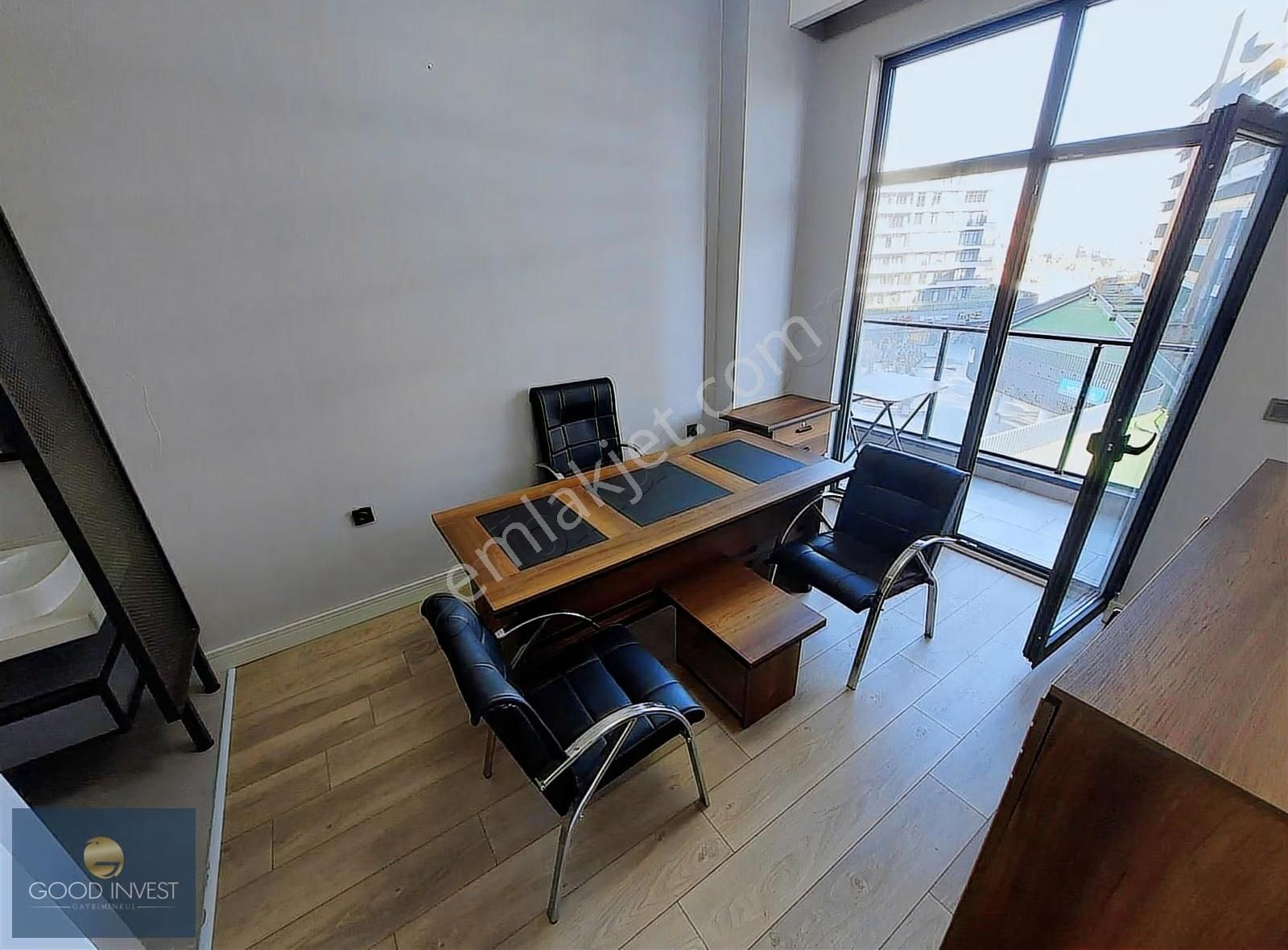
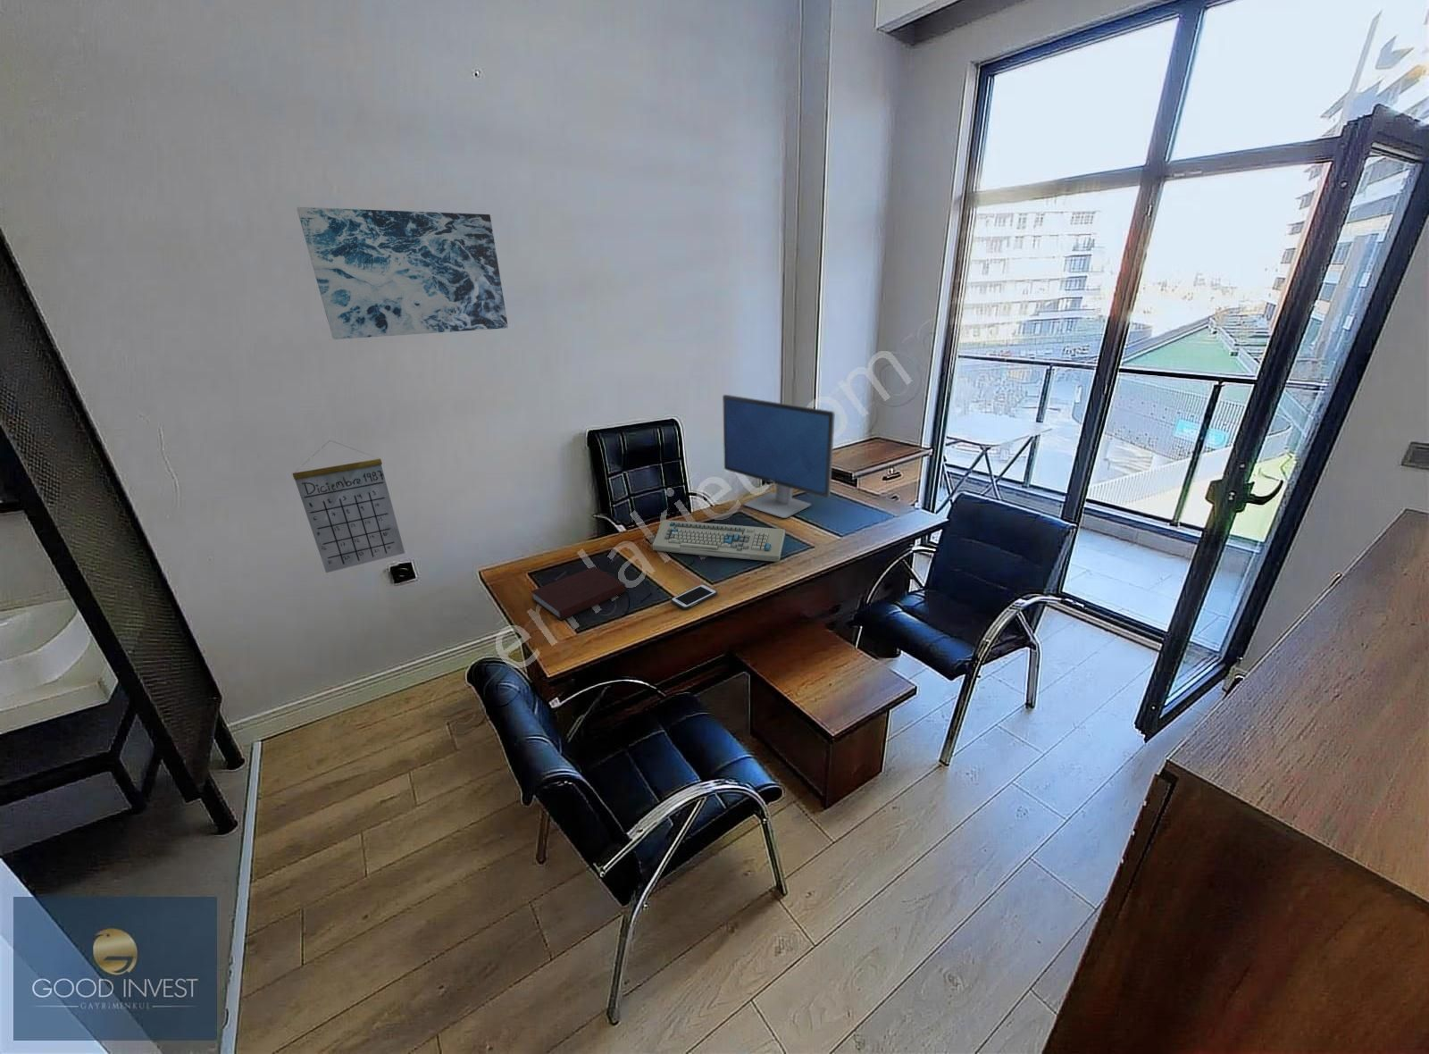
+ cell phone (693, 596)
+ keyboard (718, 539)
+ monitor (778, 456)
+ notebook (579, 591)
+ calendar (349, 504)
+ wall art (414, 274)
